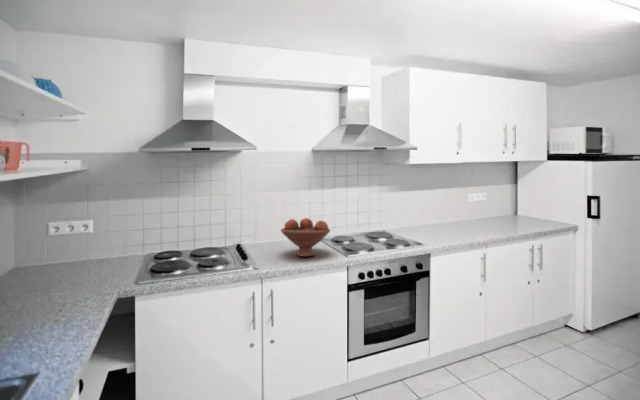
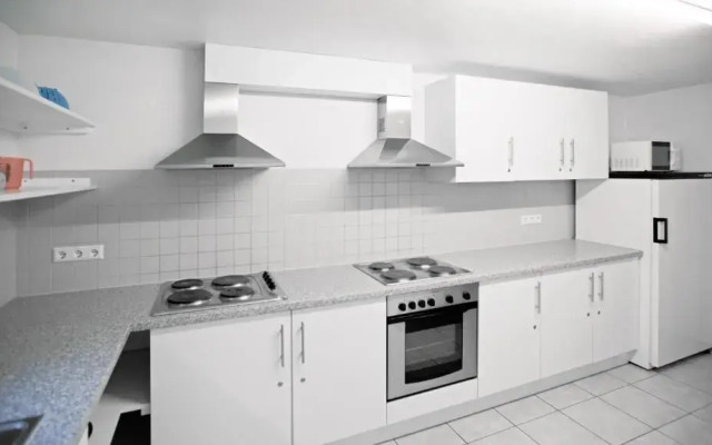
- fruit bowl (305, 237)
